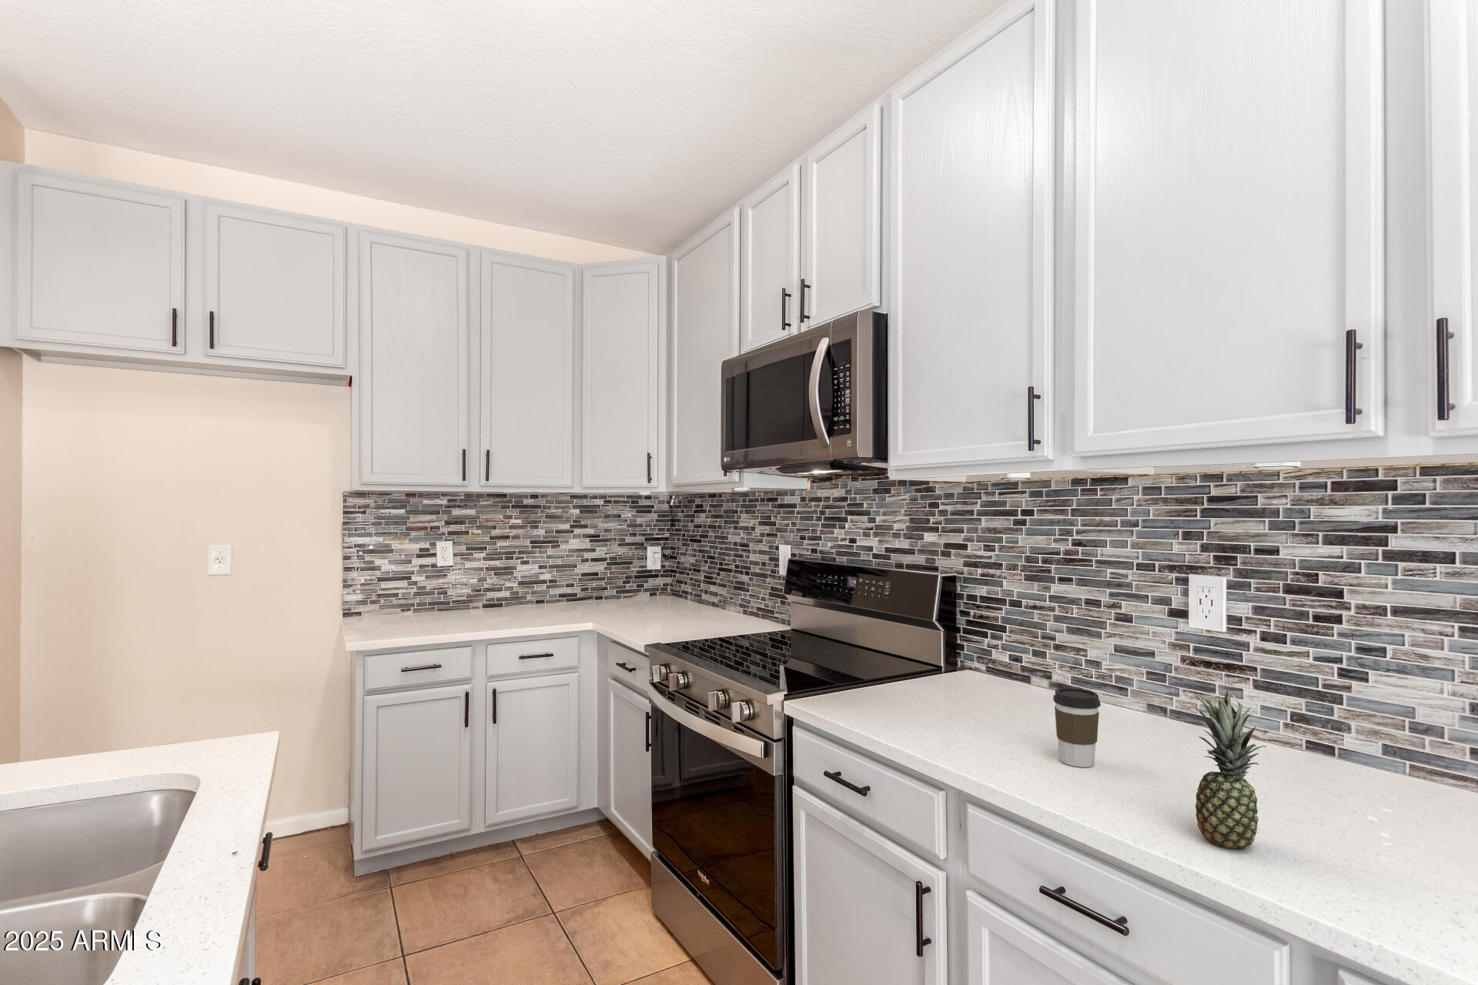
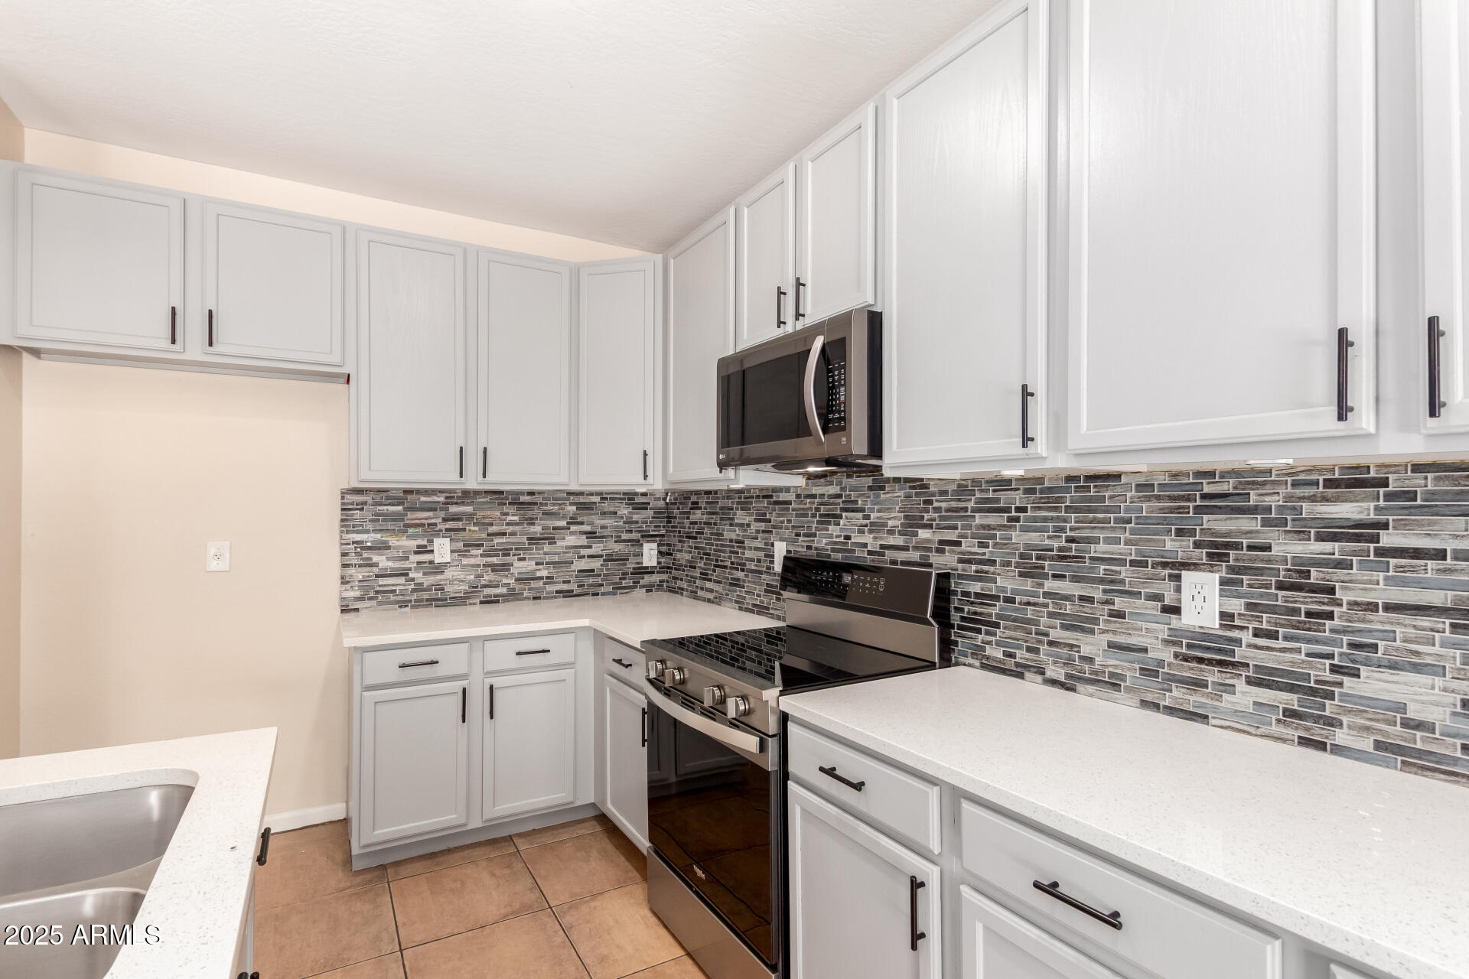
- coffee cup (1077, 727)
- fruit (1225, 764)
